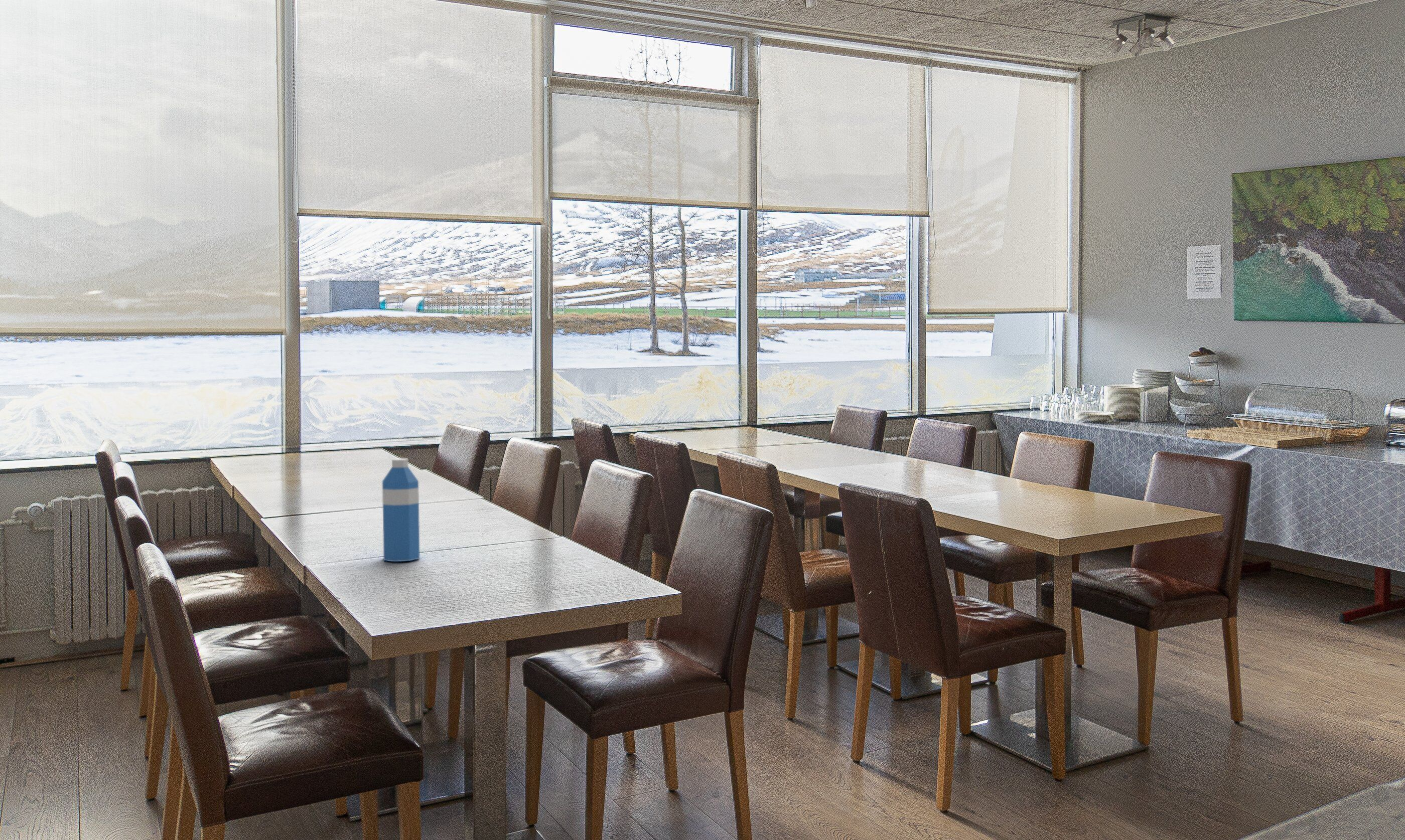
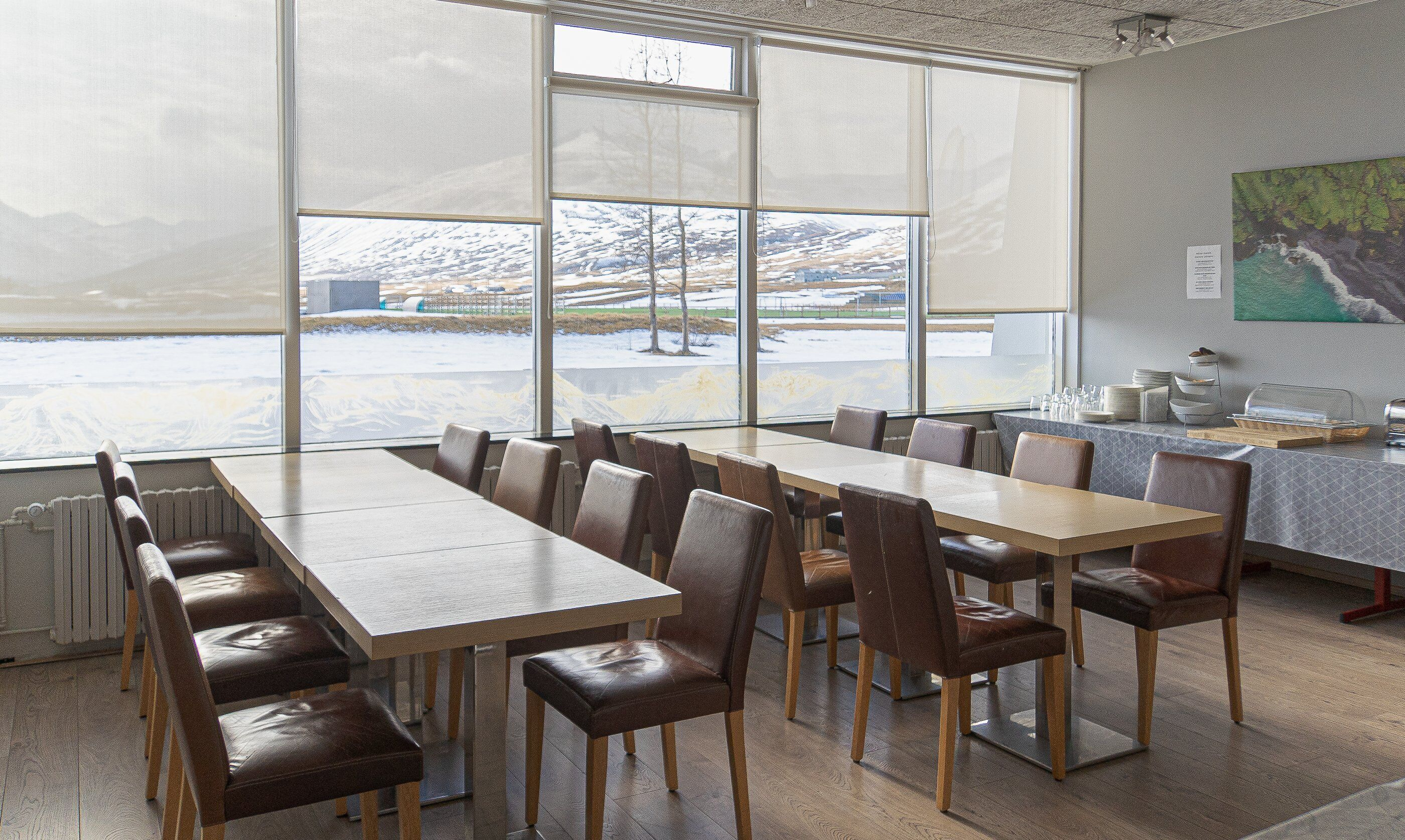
- water bottle (400, 509)
